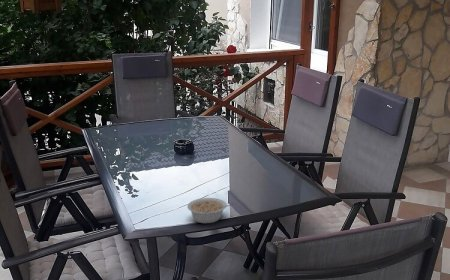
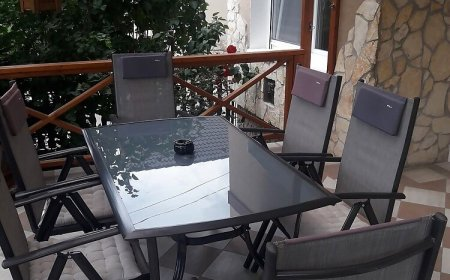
- legume (208, 209)
